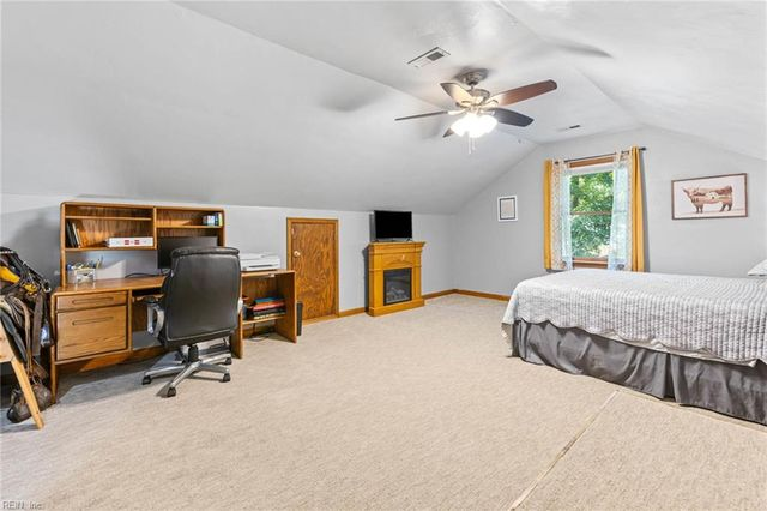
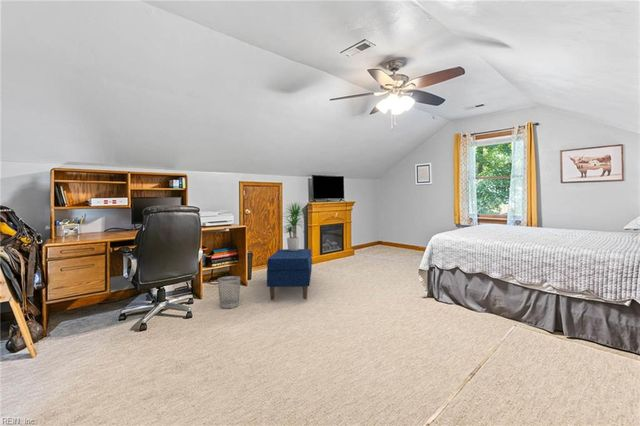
+ bench (292, 271)
+ wastebasket (229, 291)
+ potted plant (294, 225)
